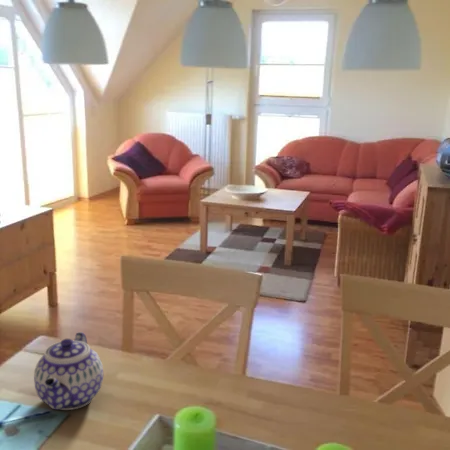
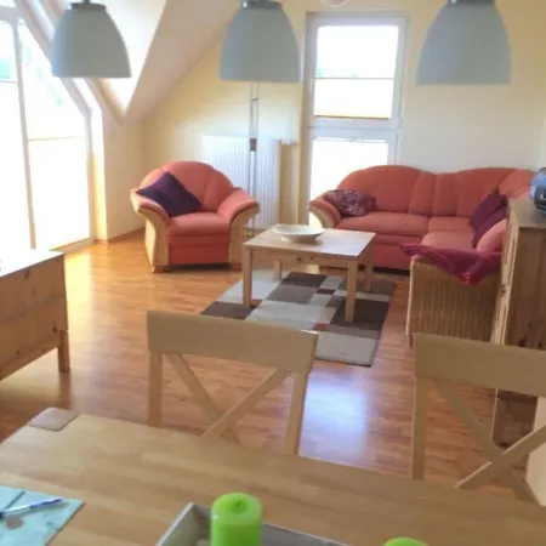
- teapot (68, 369)
